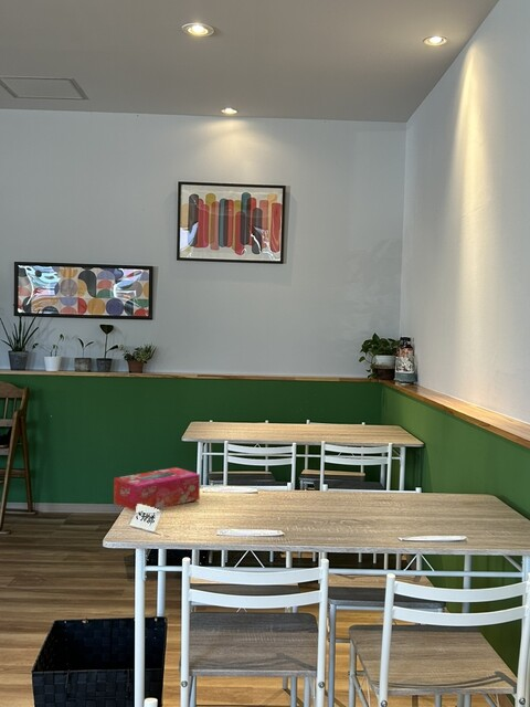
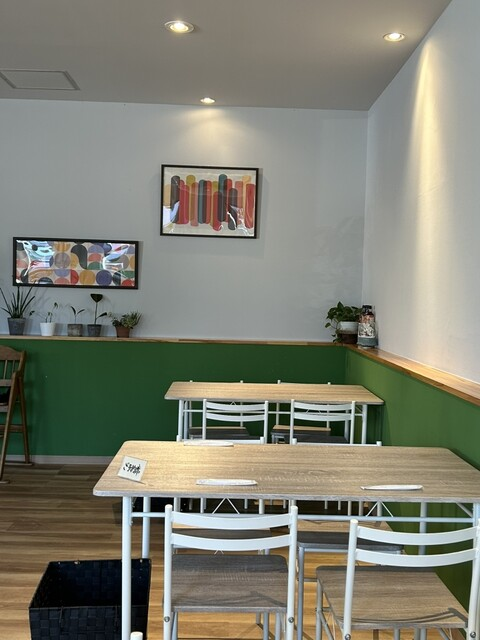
- tissue box (157, 488)
